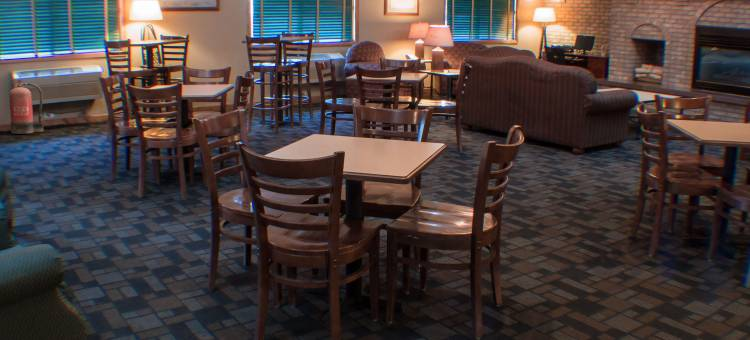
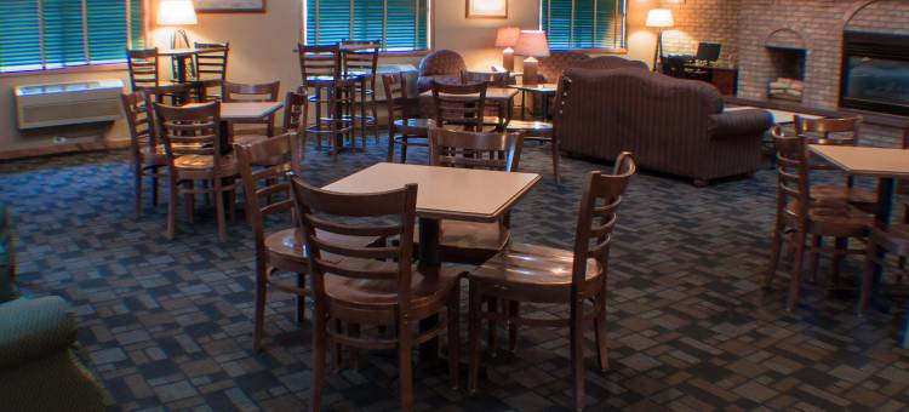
- fire extinguisher (26, 105)
